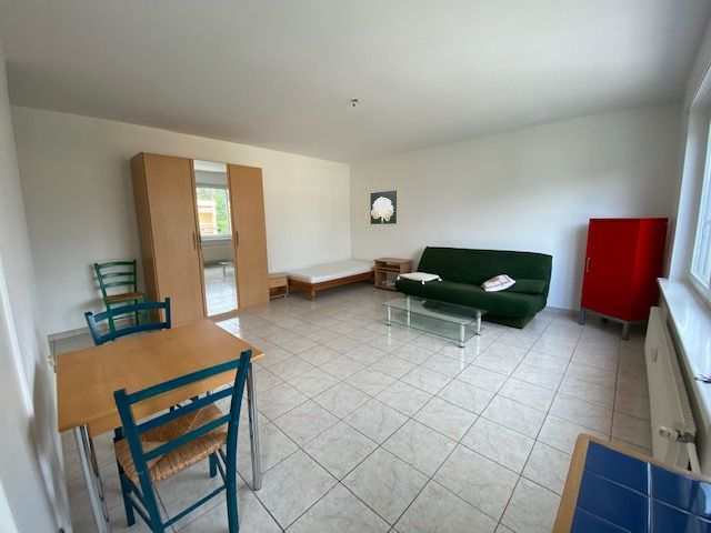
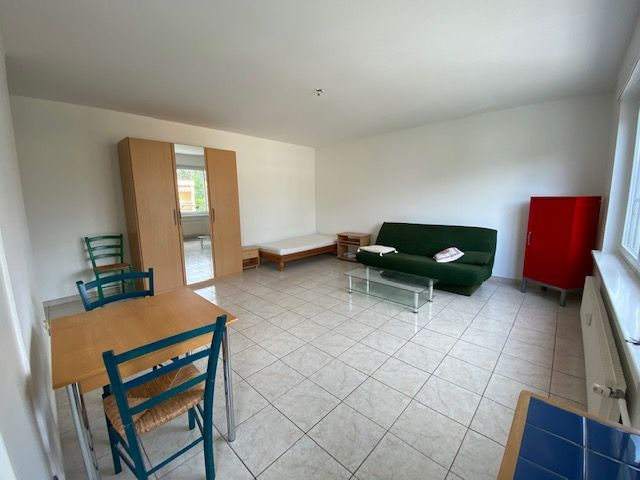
- wall art (382, 208)
